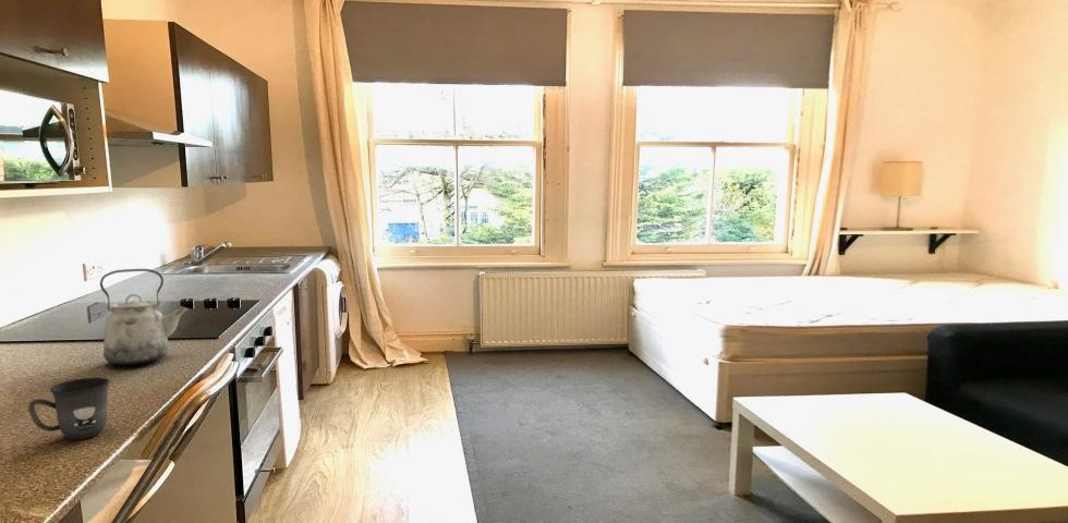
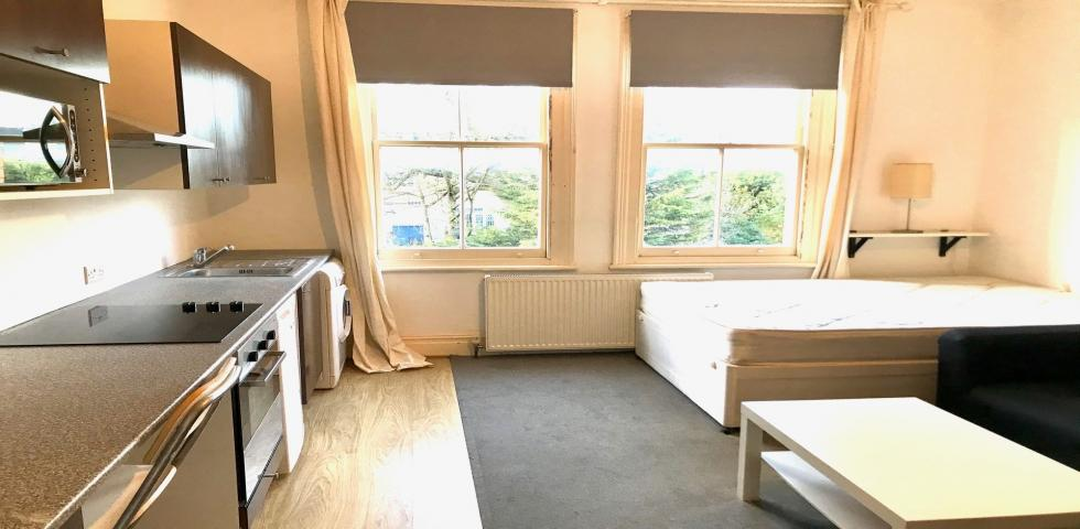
- kettle (146, 314)
- mug (71, 411)
